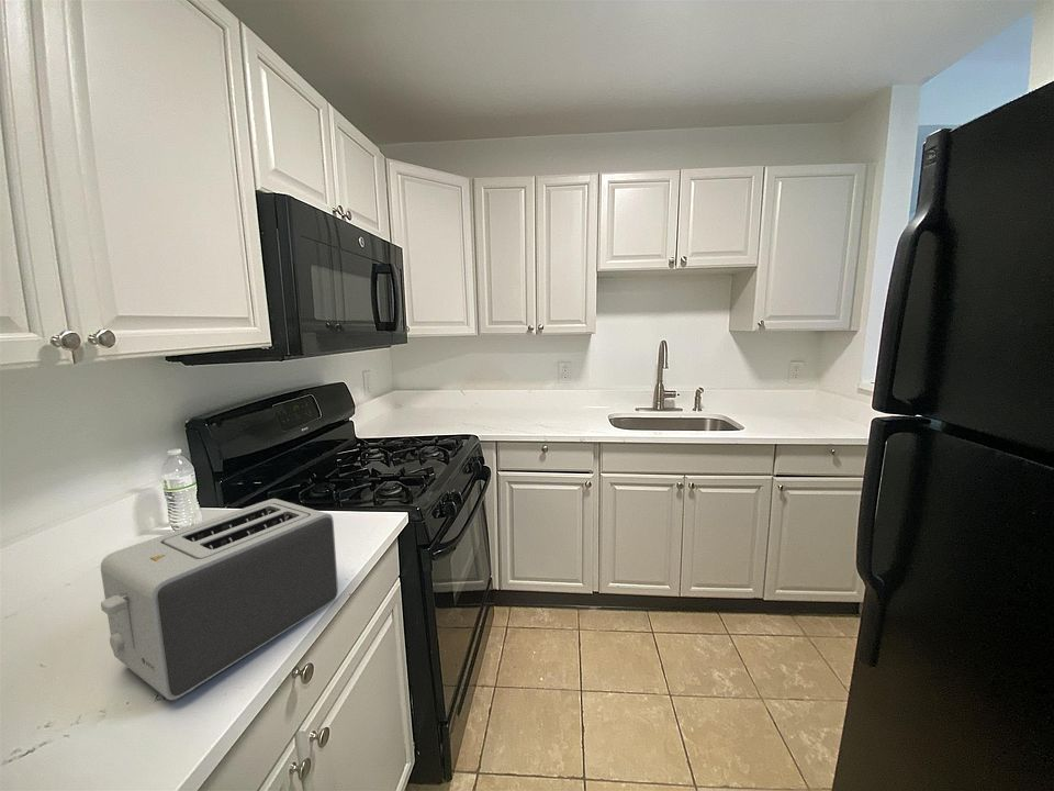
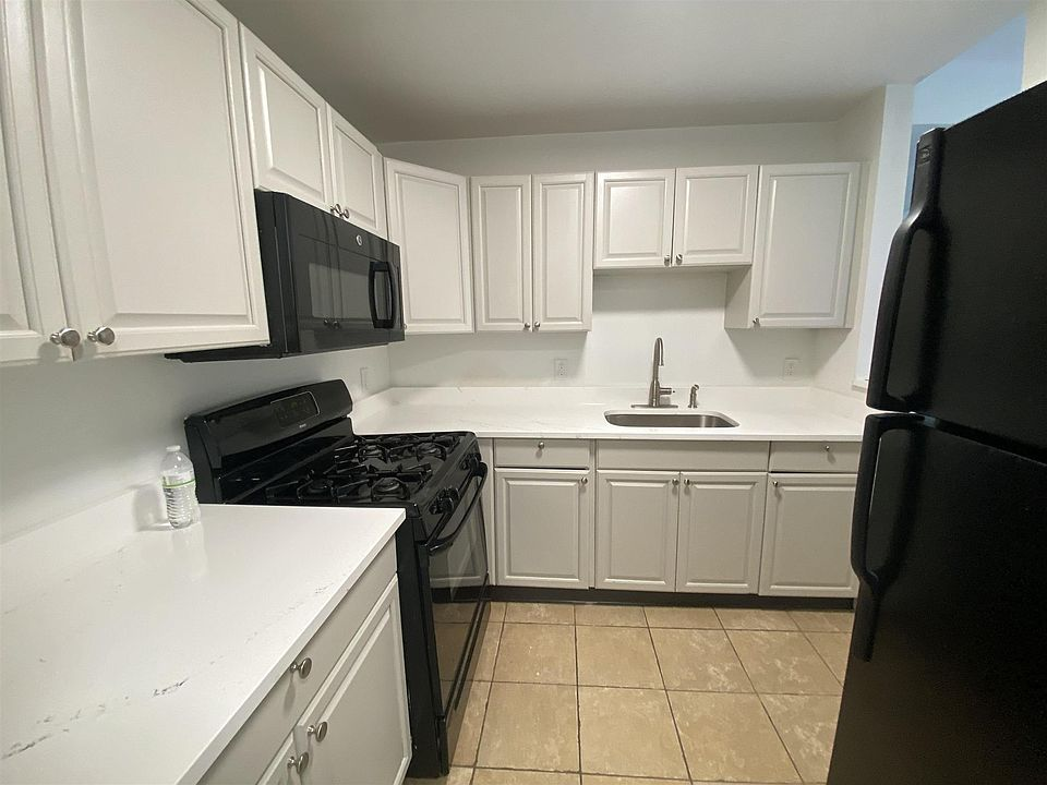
- toaster (226, 584)
